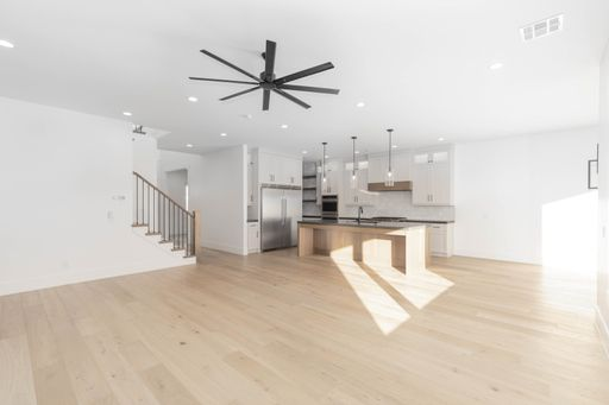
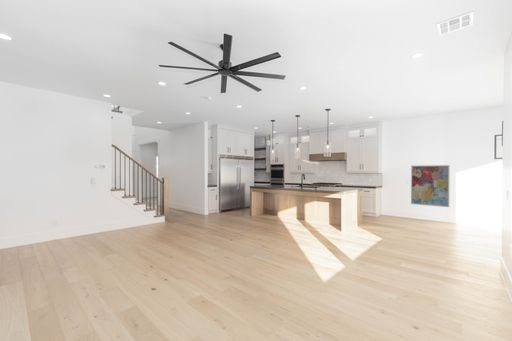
+ wall art (429, 185)
